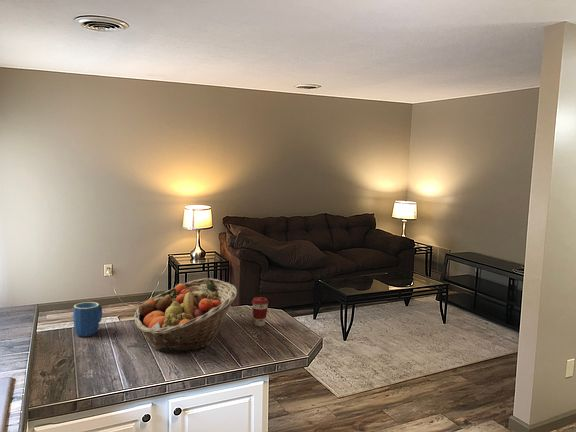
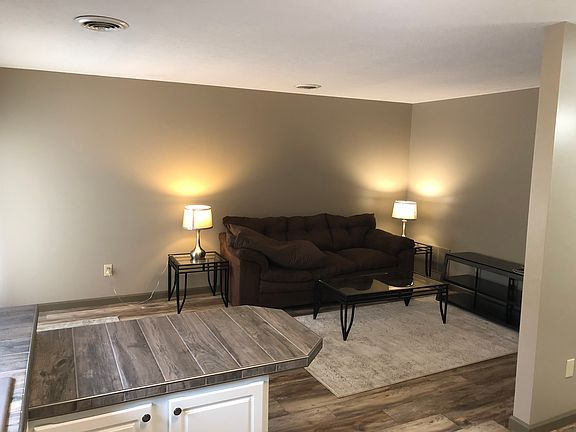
- fruit basket (185, 311)
- coffee cup (259, 311)
- mug (88, 318)
